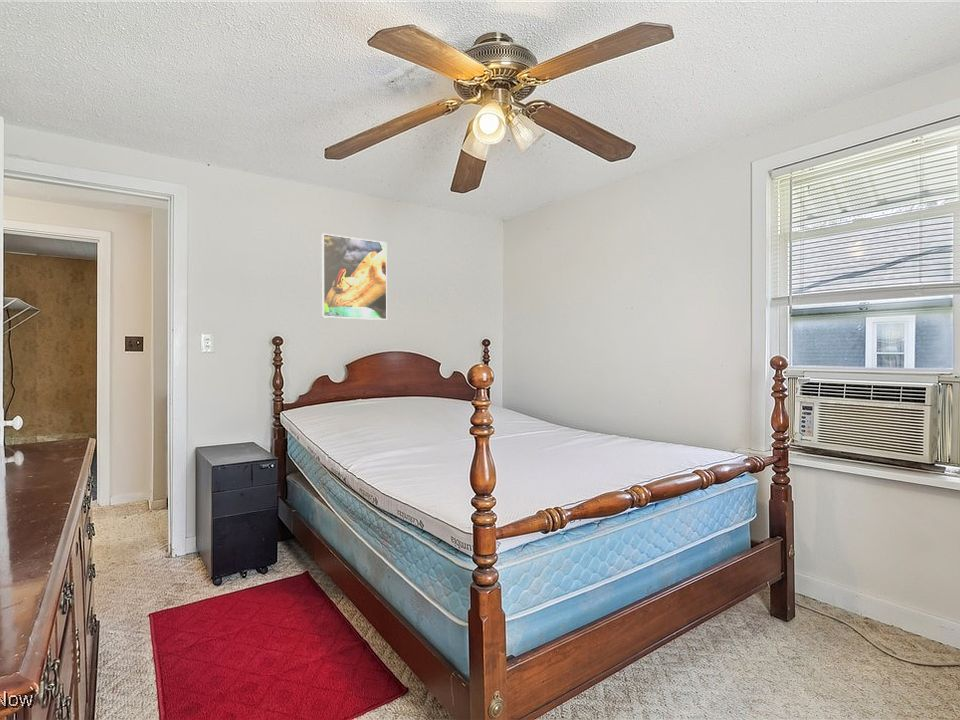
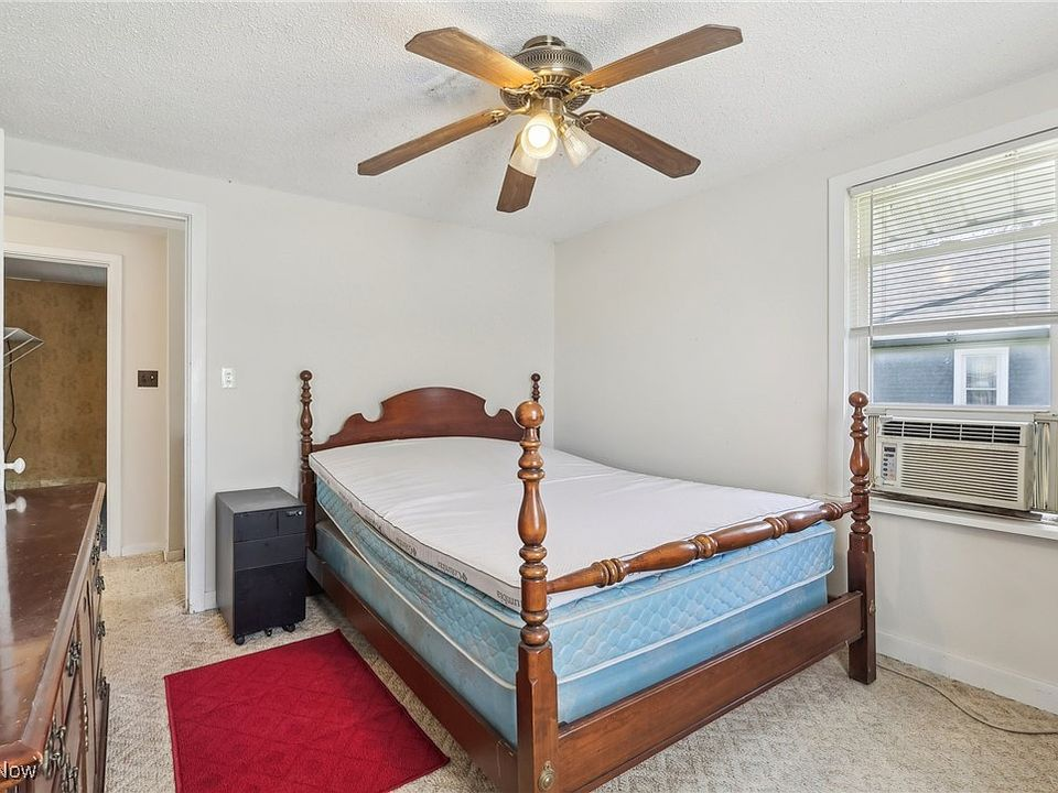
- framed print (355, 278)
